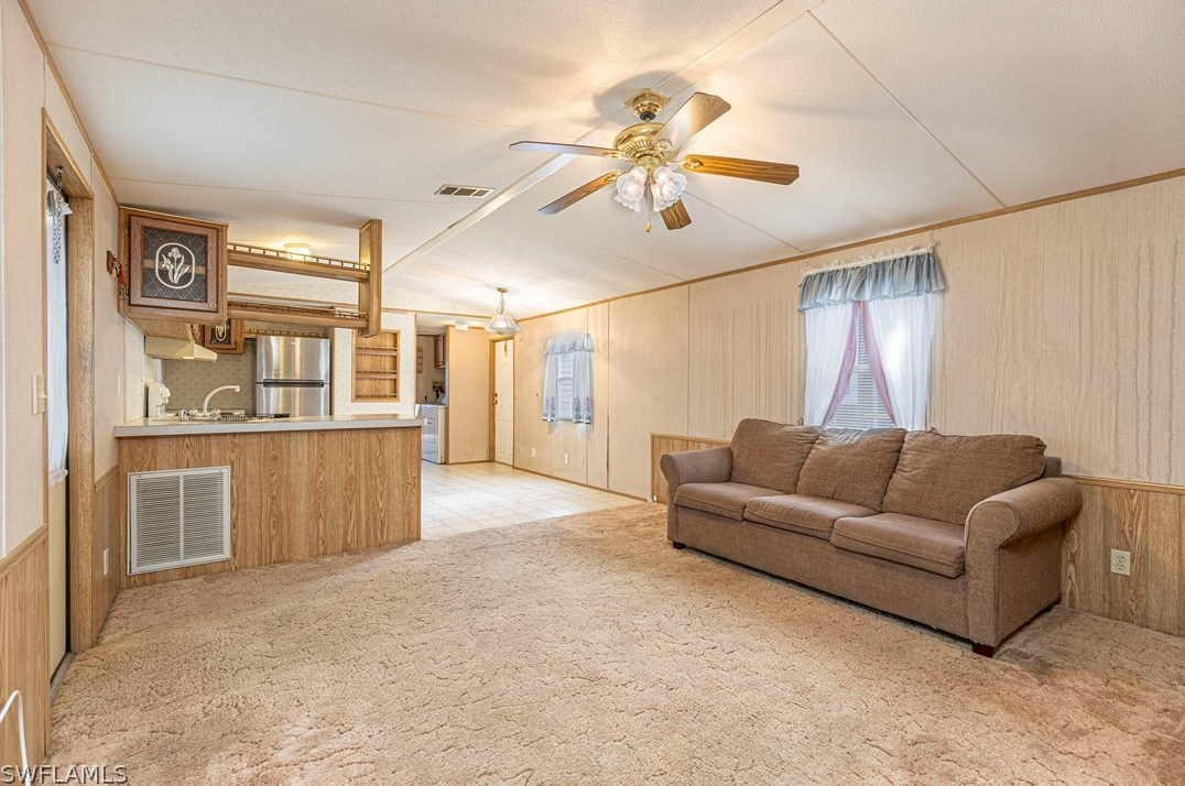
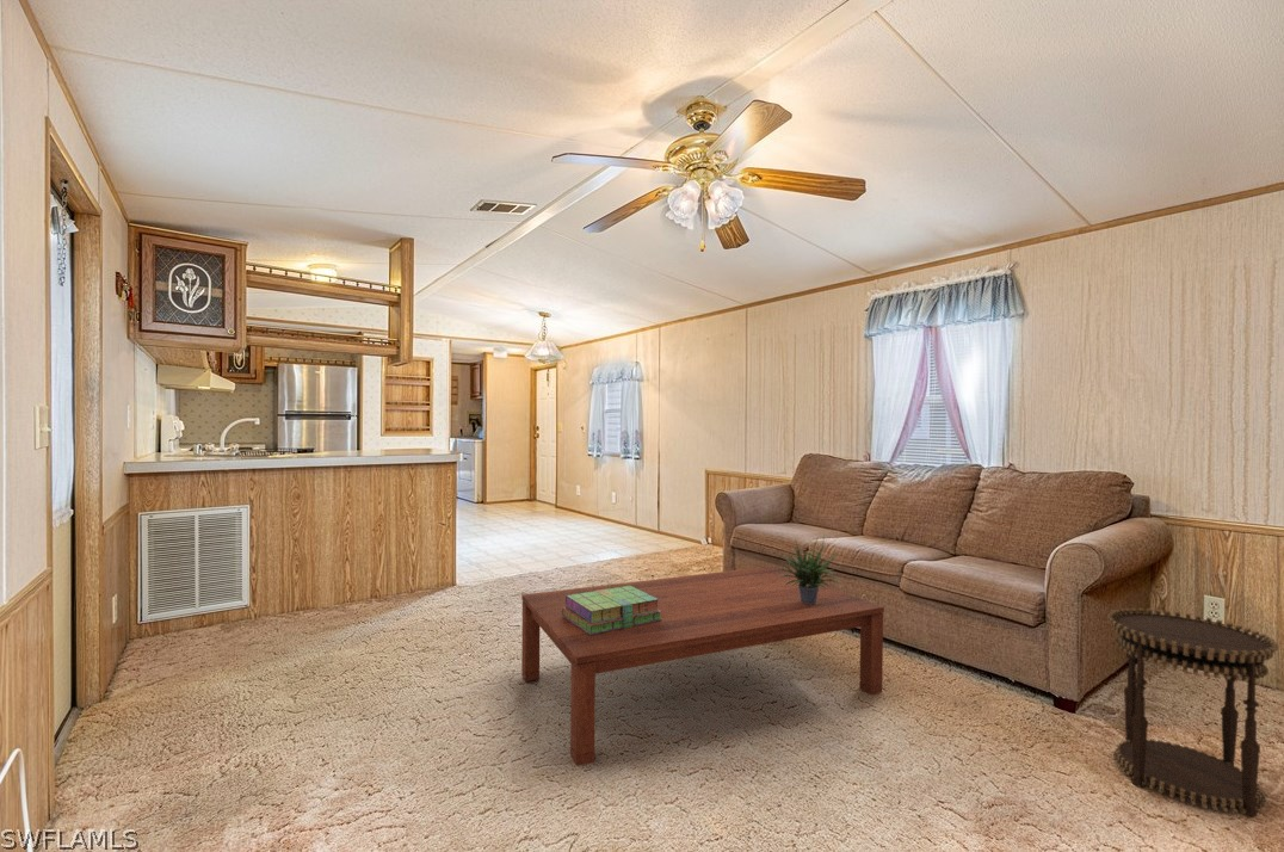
+ stack of books (611, 606)
+ side table (1193, 673)
+ coffee table (697, 642)
+ potted plant (811, 567)
